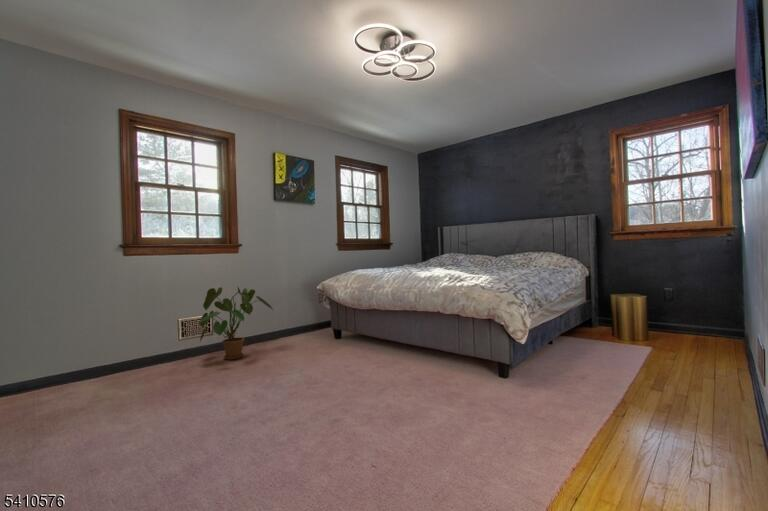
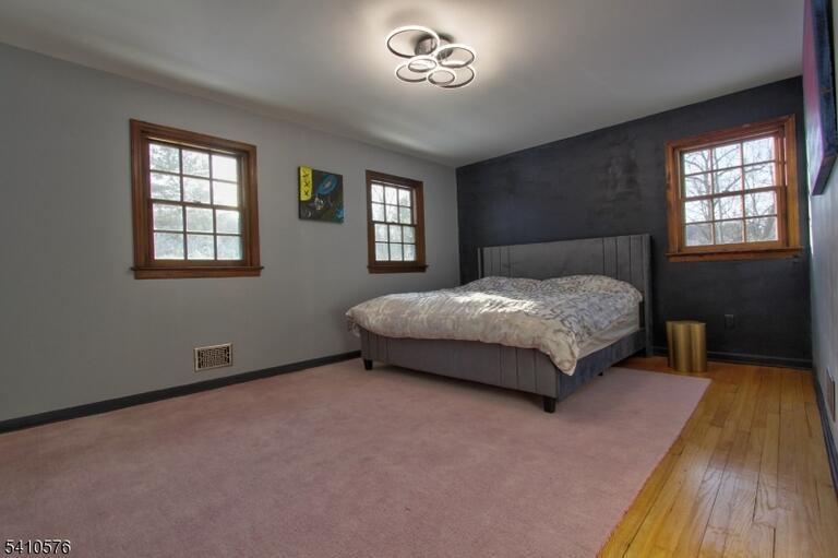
- house plant (234, 319)
